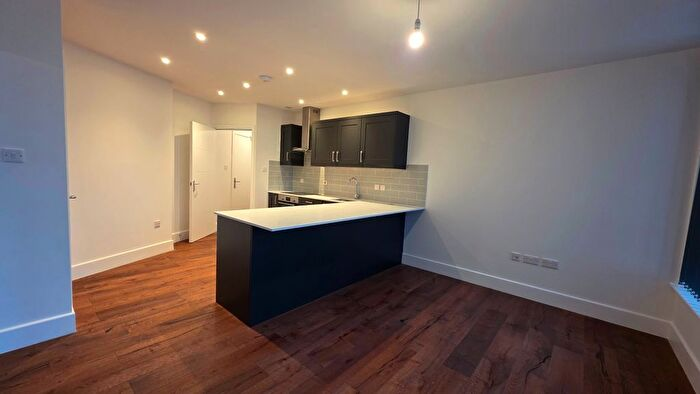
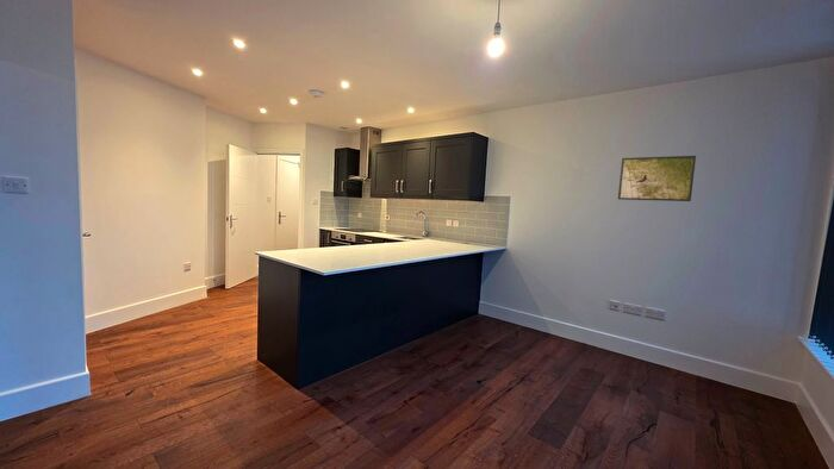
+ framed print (654, 179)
